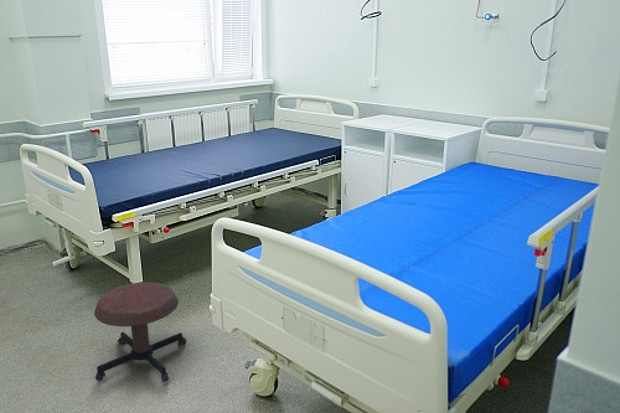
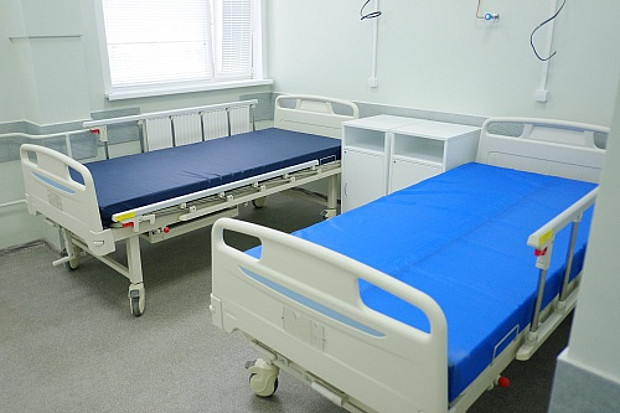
- stool (140, 329)
